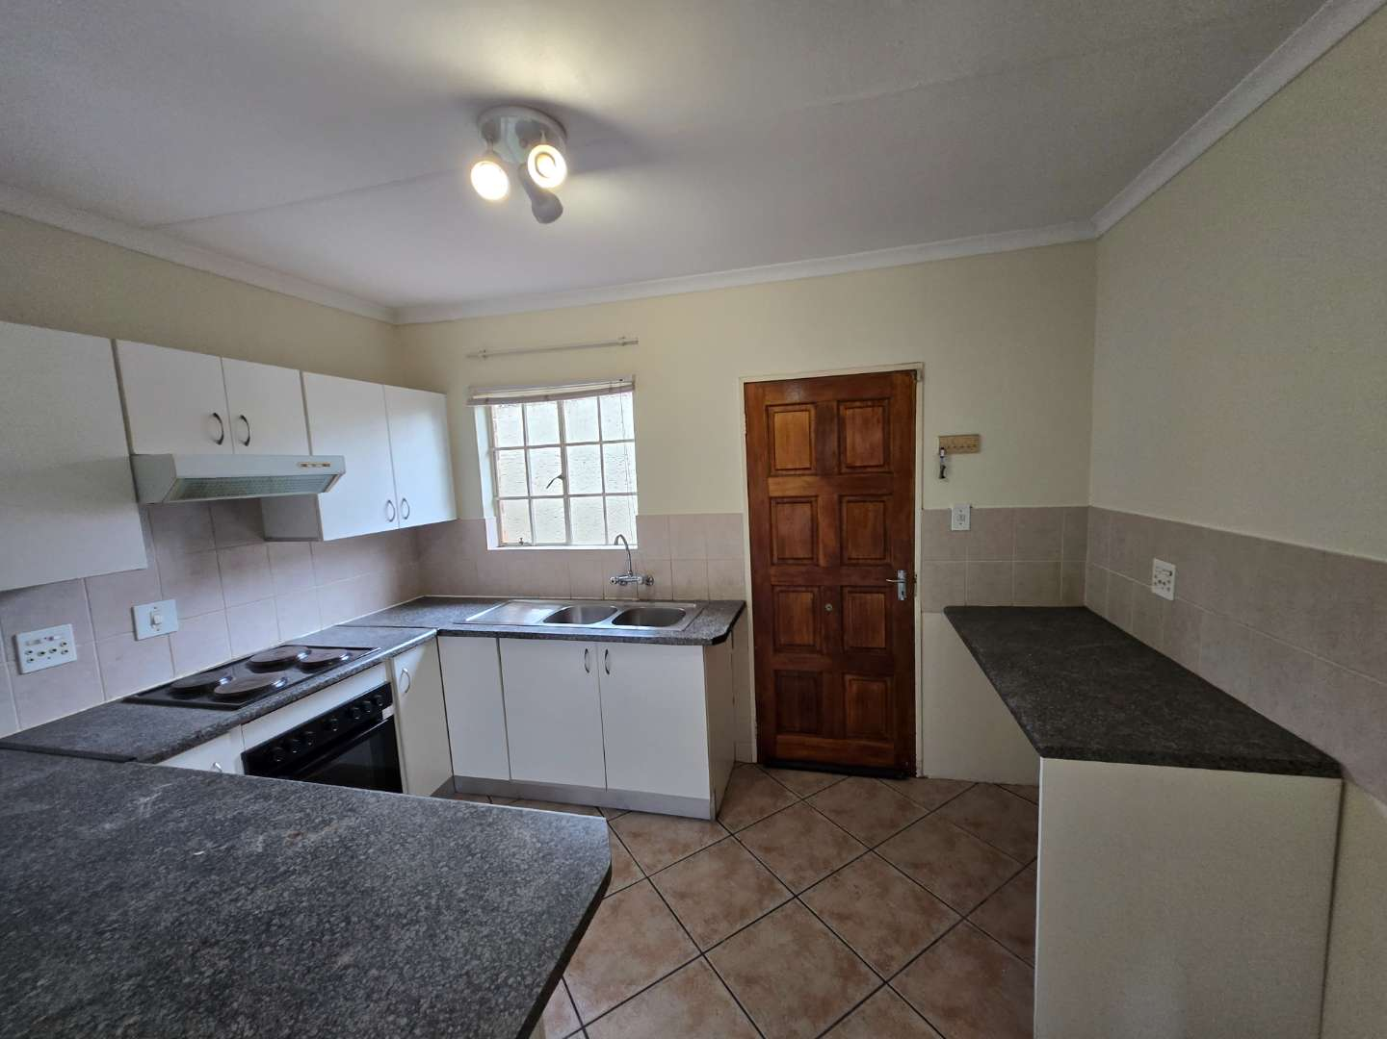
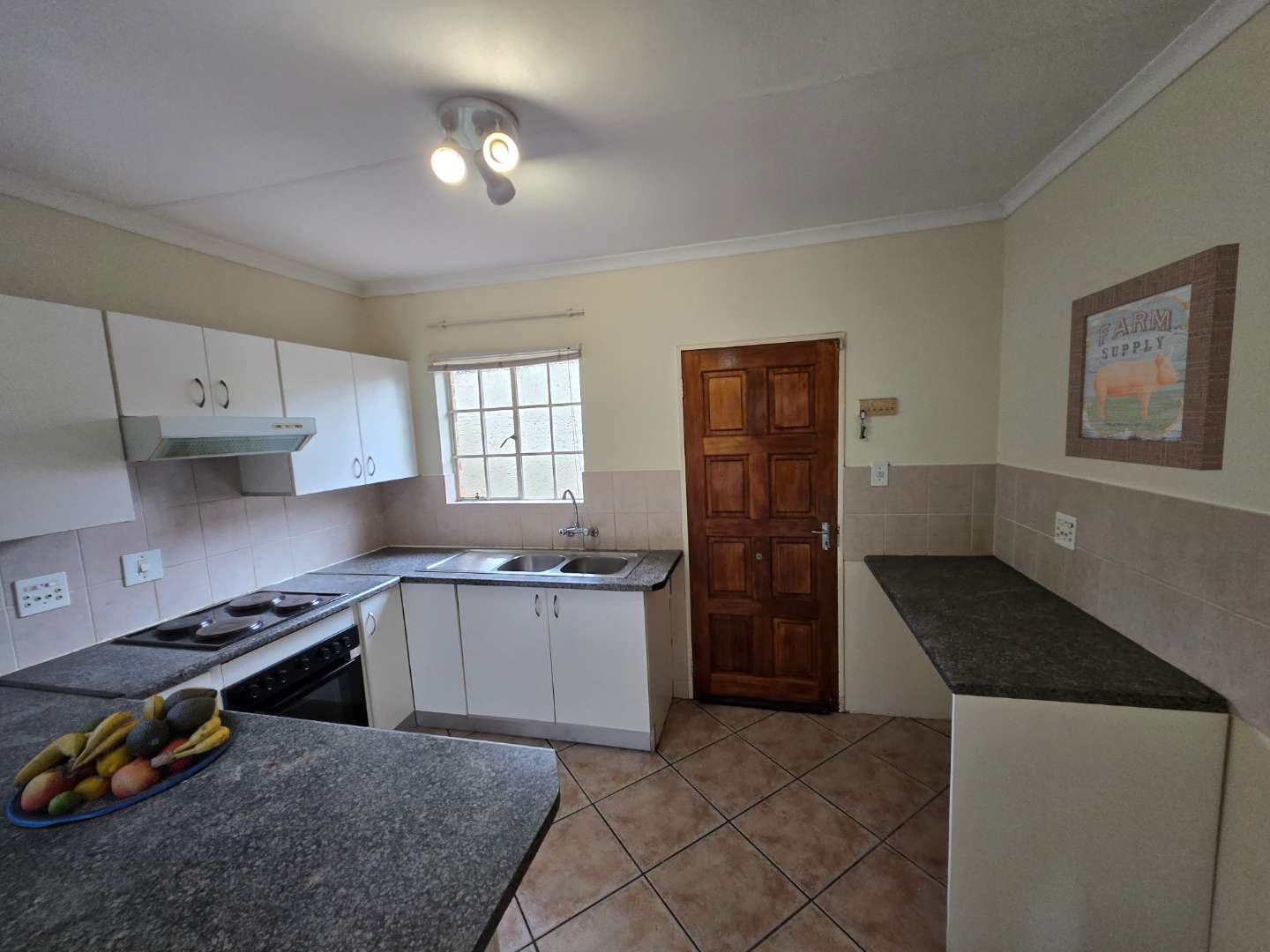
+ wall art (1134, 371)
+ fruit bowl (131, 735)
